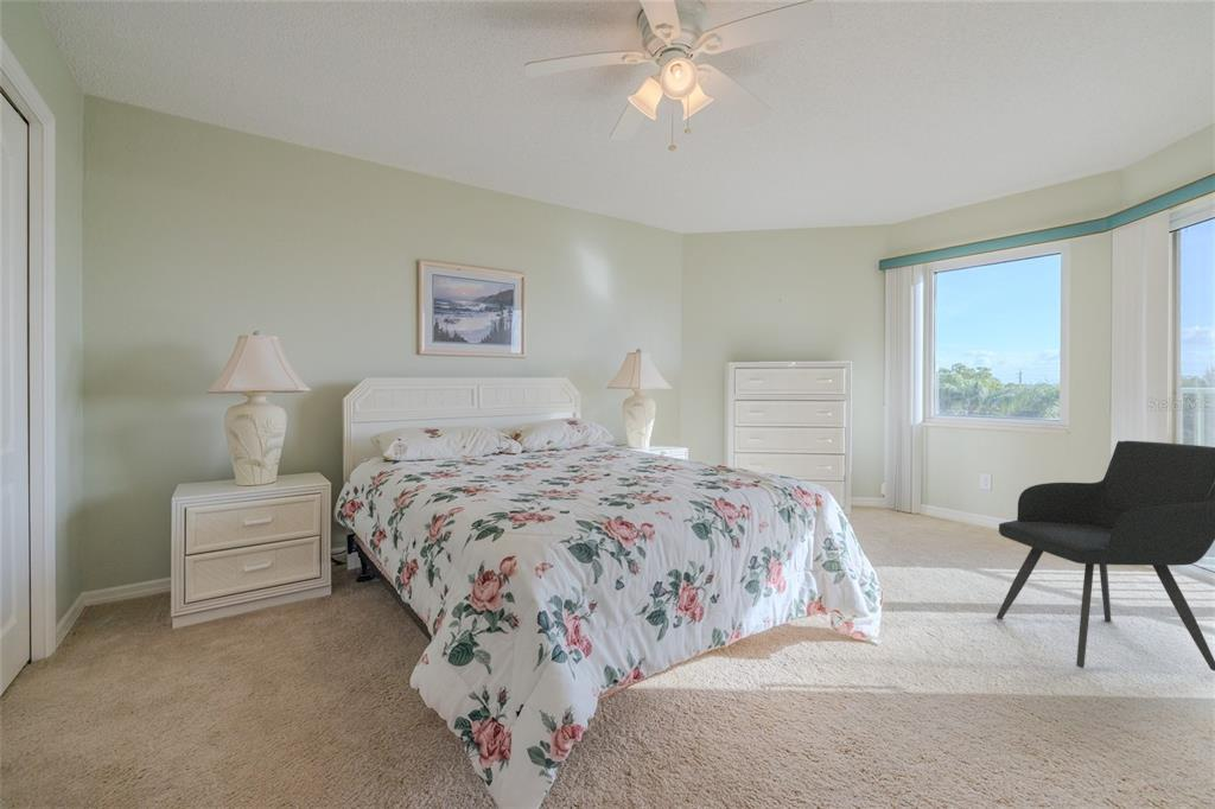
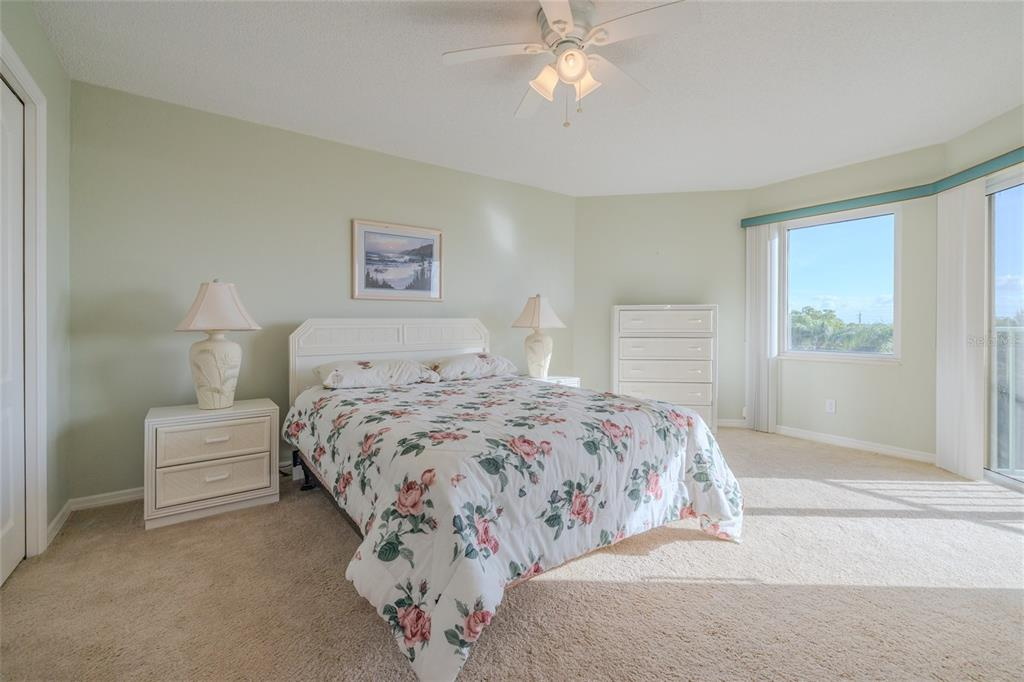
- armchair (1106, 542)
